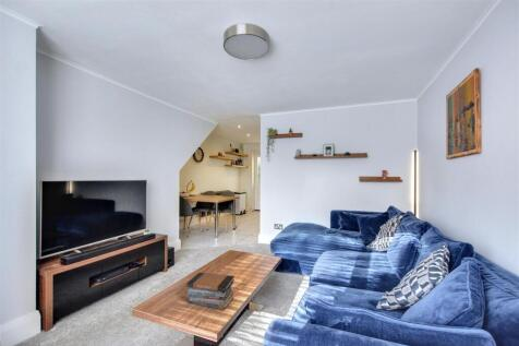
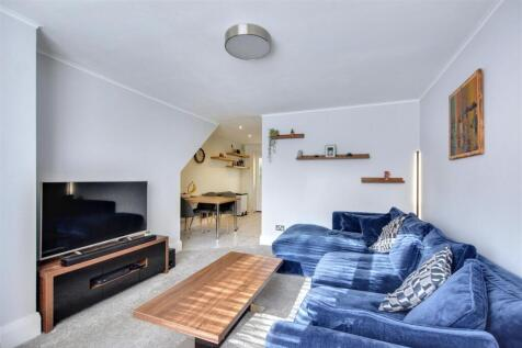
- book stack (210, 289)
